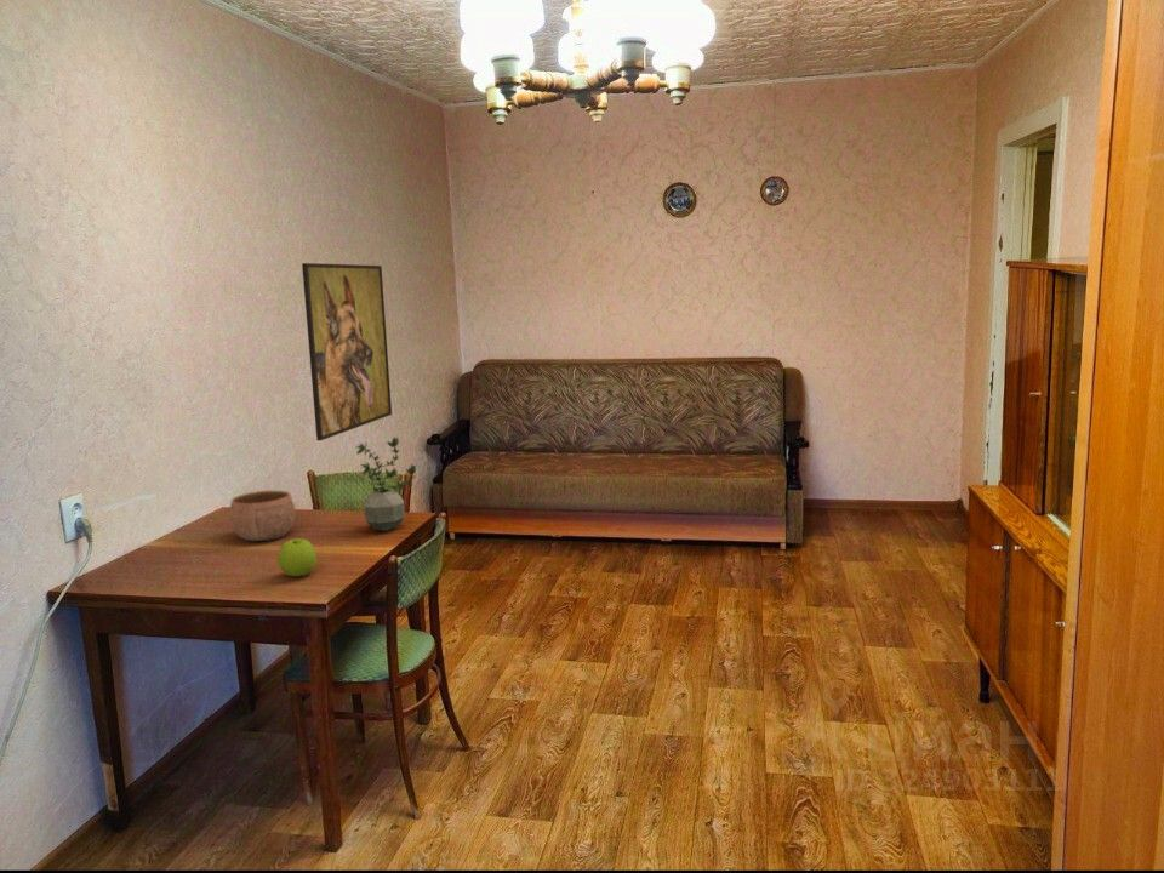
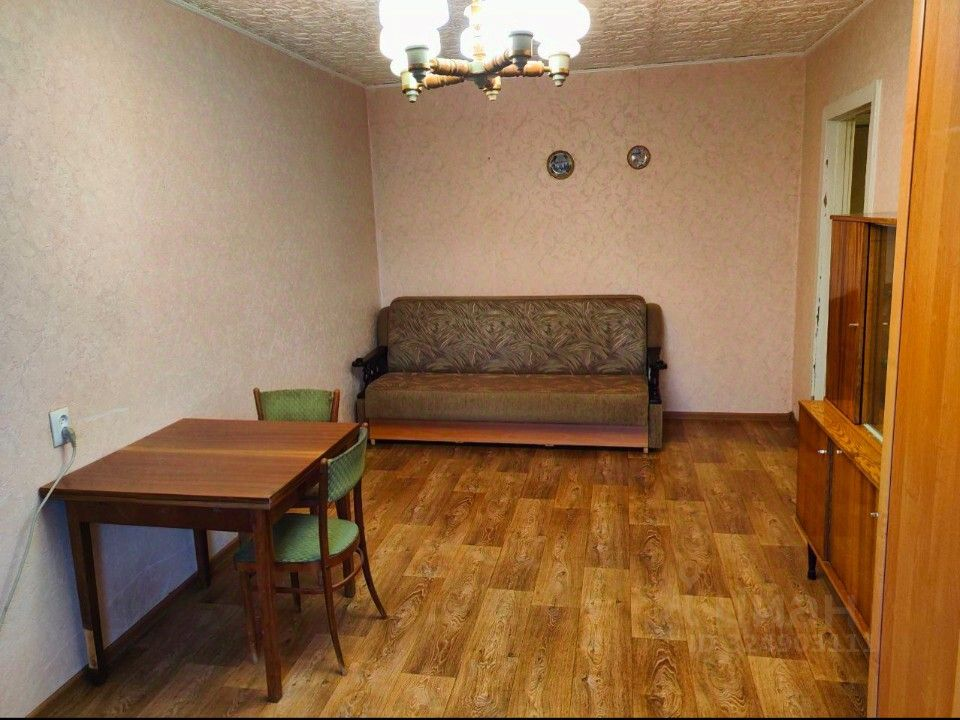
- bowl (262, 515)
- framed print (350, 347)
- potted plant (388, 485)
- apple (297, 558)
